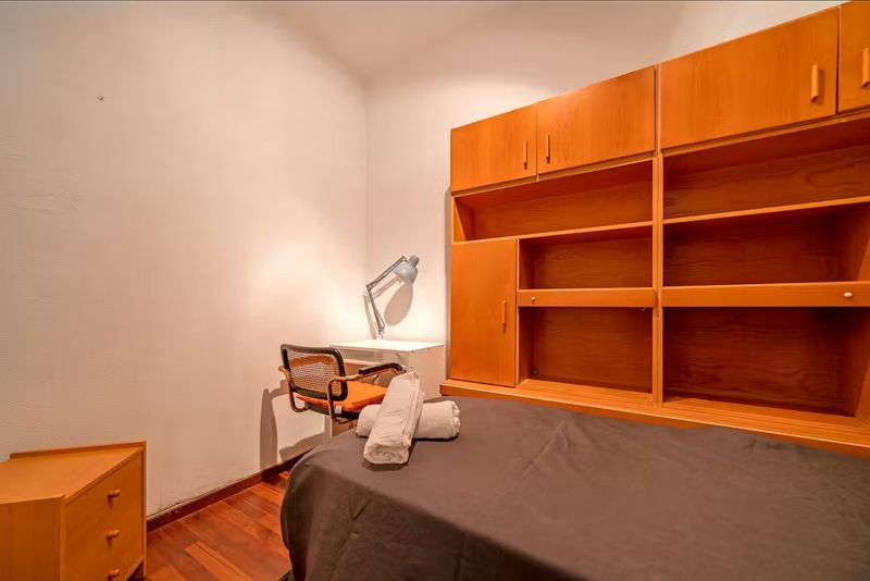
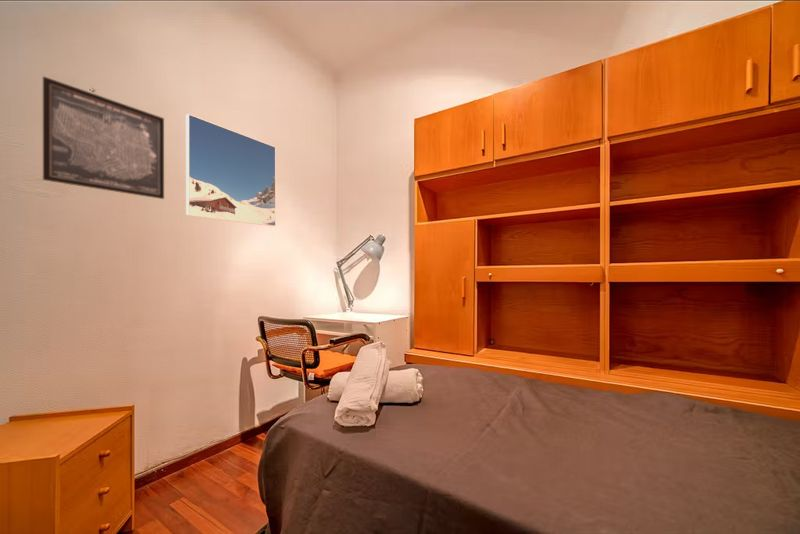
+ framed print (236, 177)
+ wall art (110, 145)
